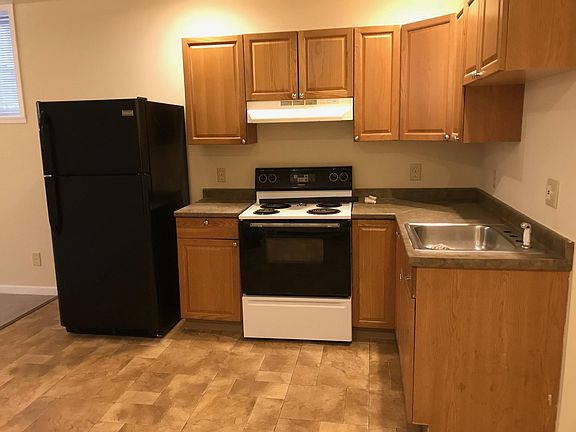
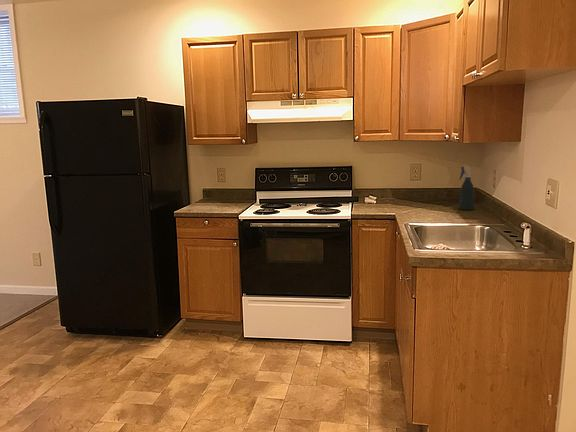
+ spray bottle (467, 187)
